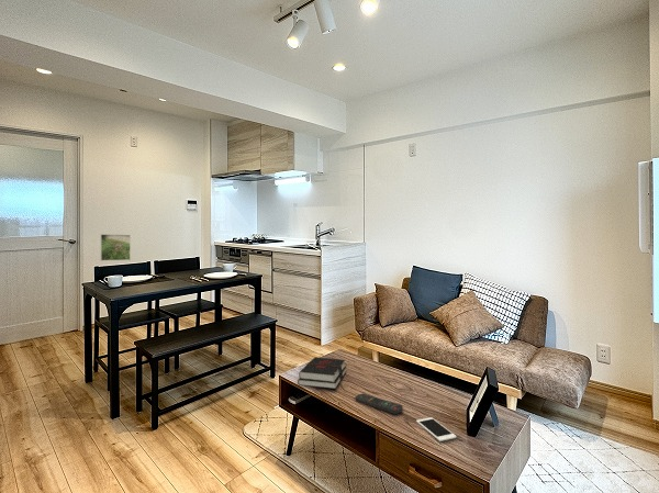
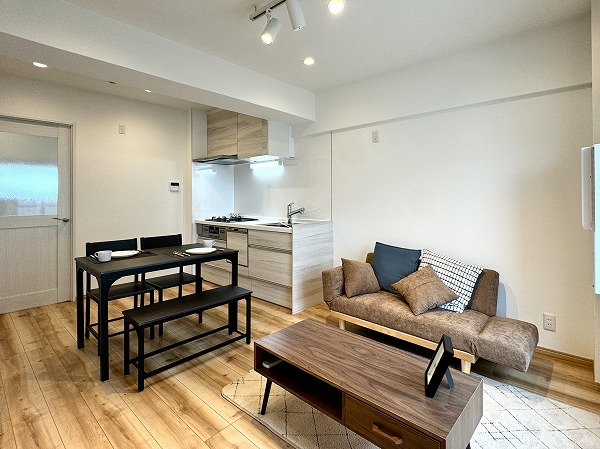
- hardback book (323, 371)
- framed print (115, 247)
- cell phone (435, 428)
- remote control (378, 403)
